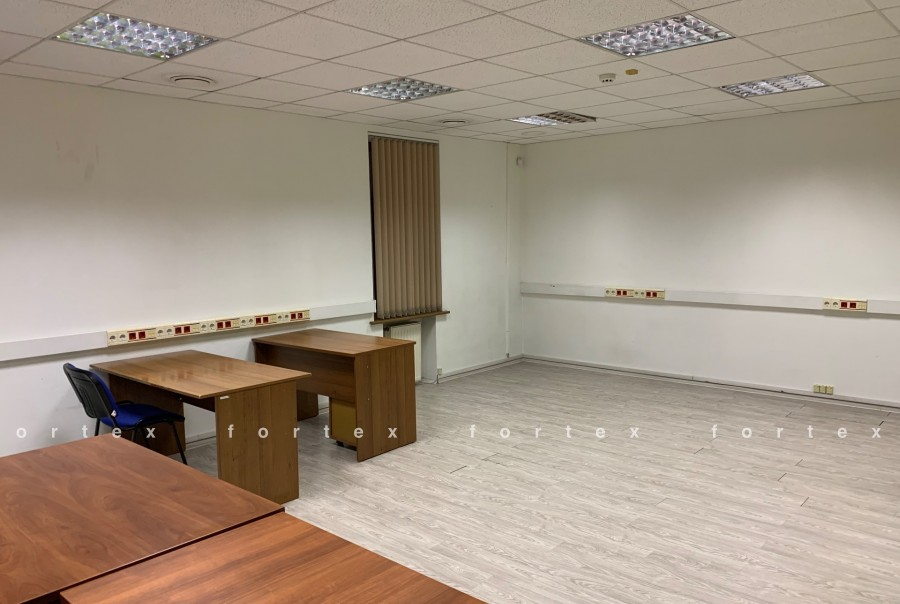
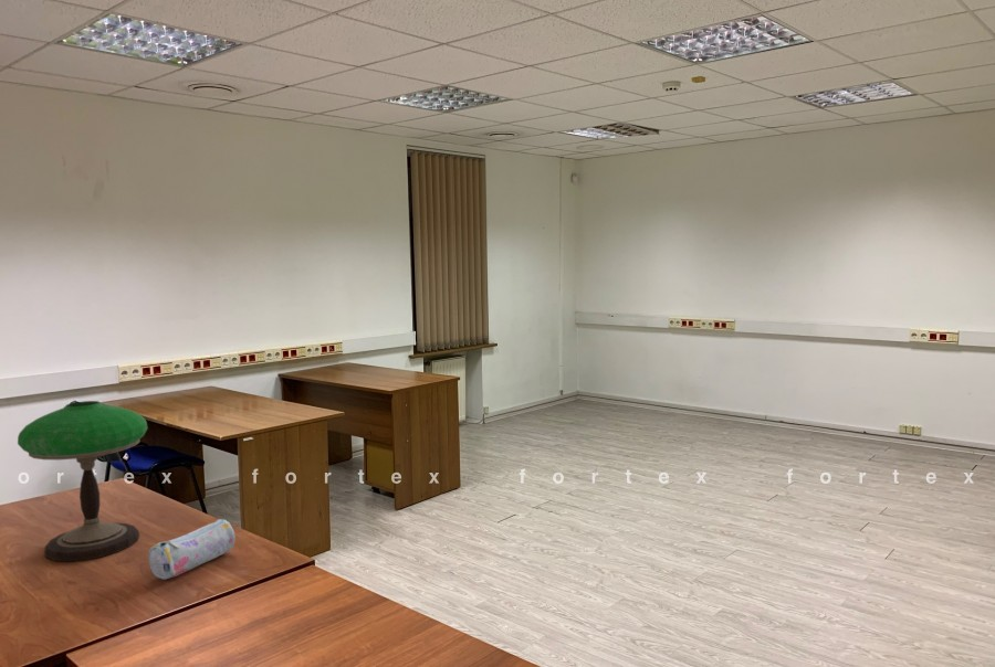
+ pencil case (192, 547)
+ table lamp (87, 474)
